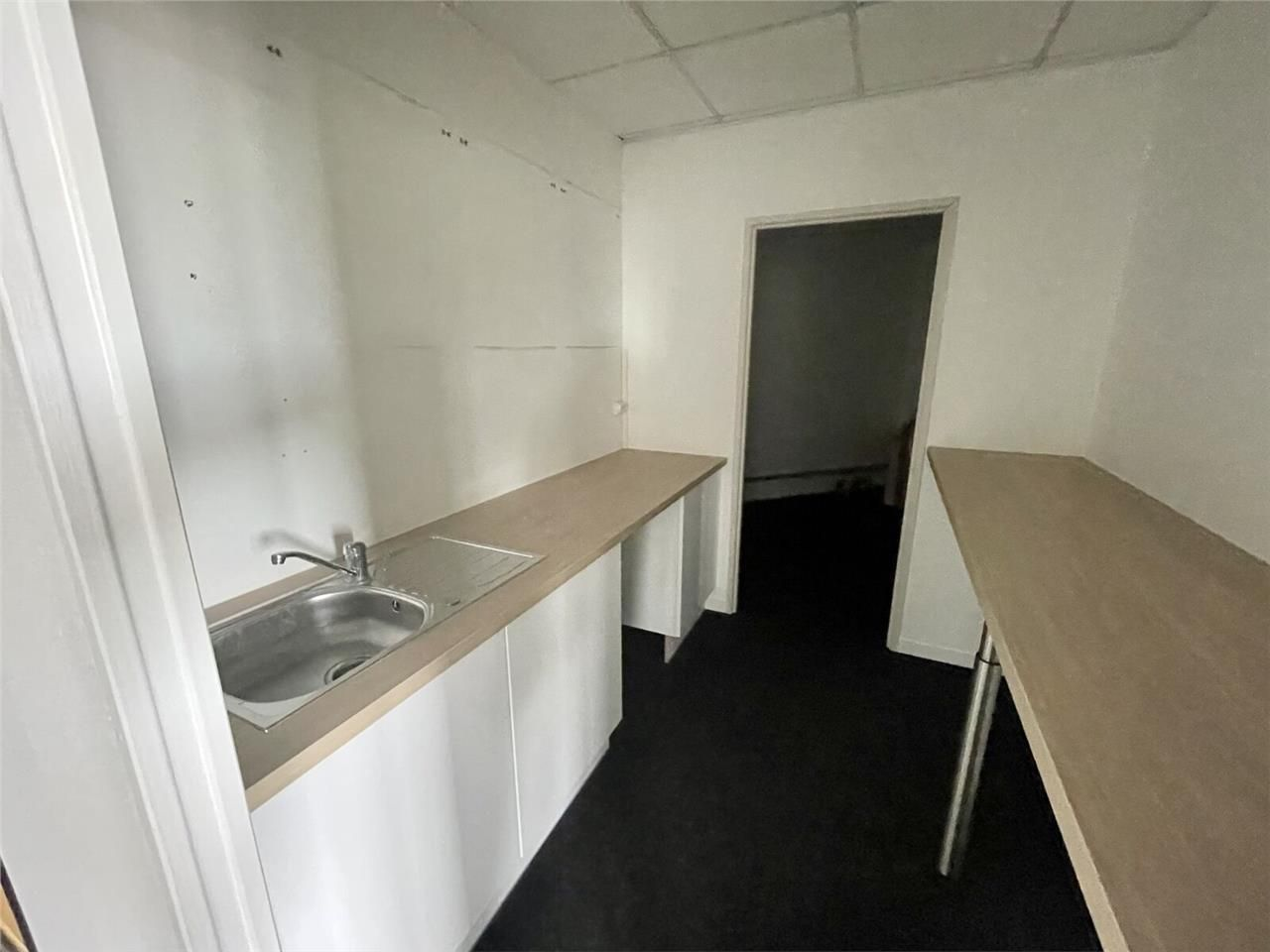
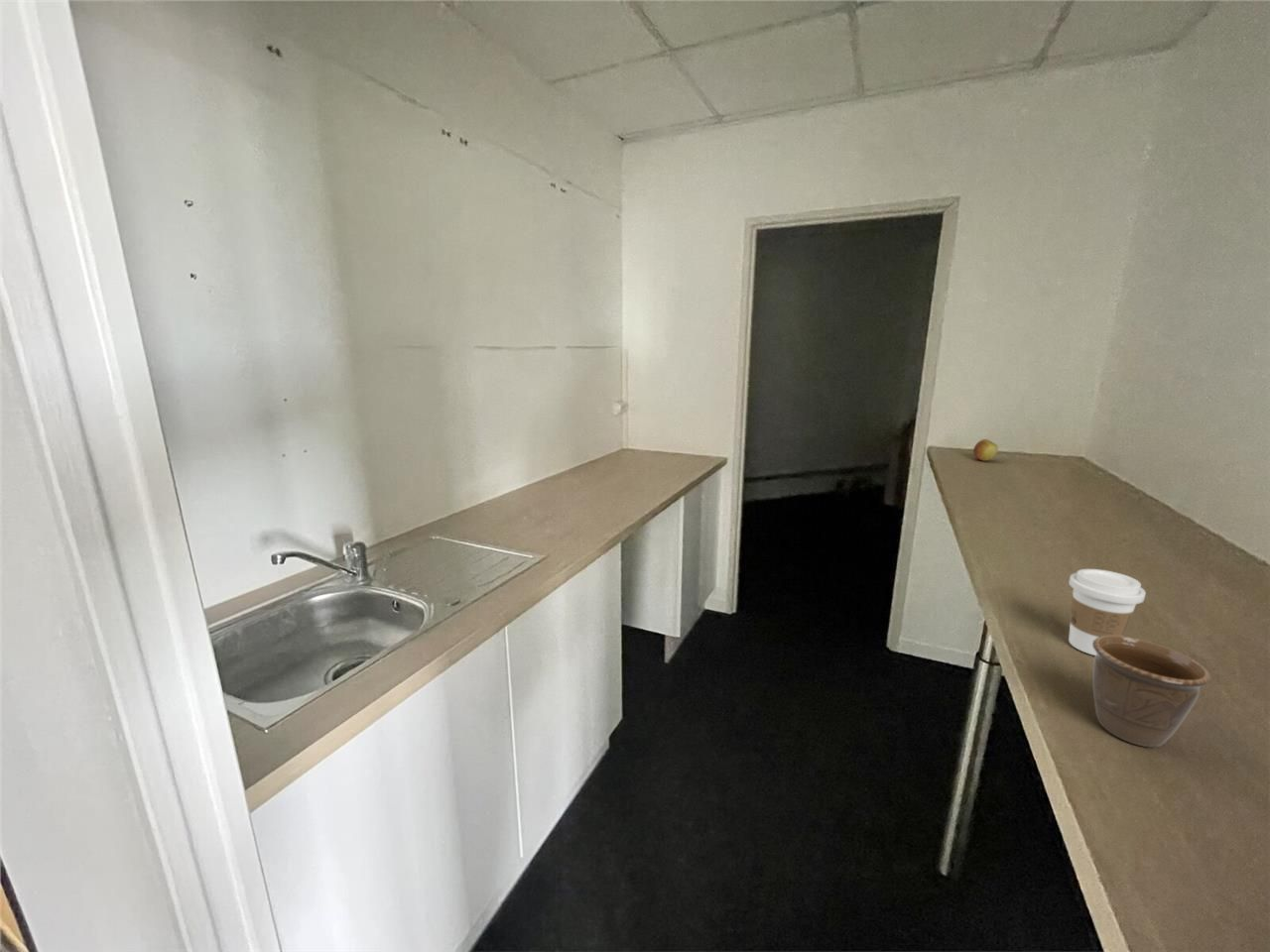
+ apple (985, 449)
+ coffee cup (1099, 612)
+ mug (1144, 692)
